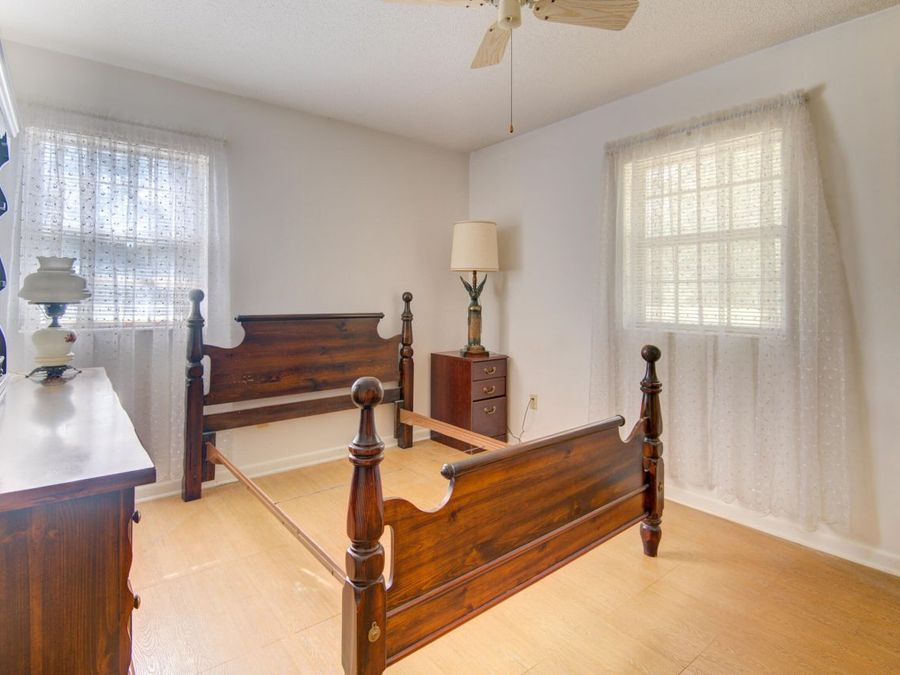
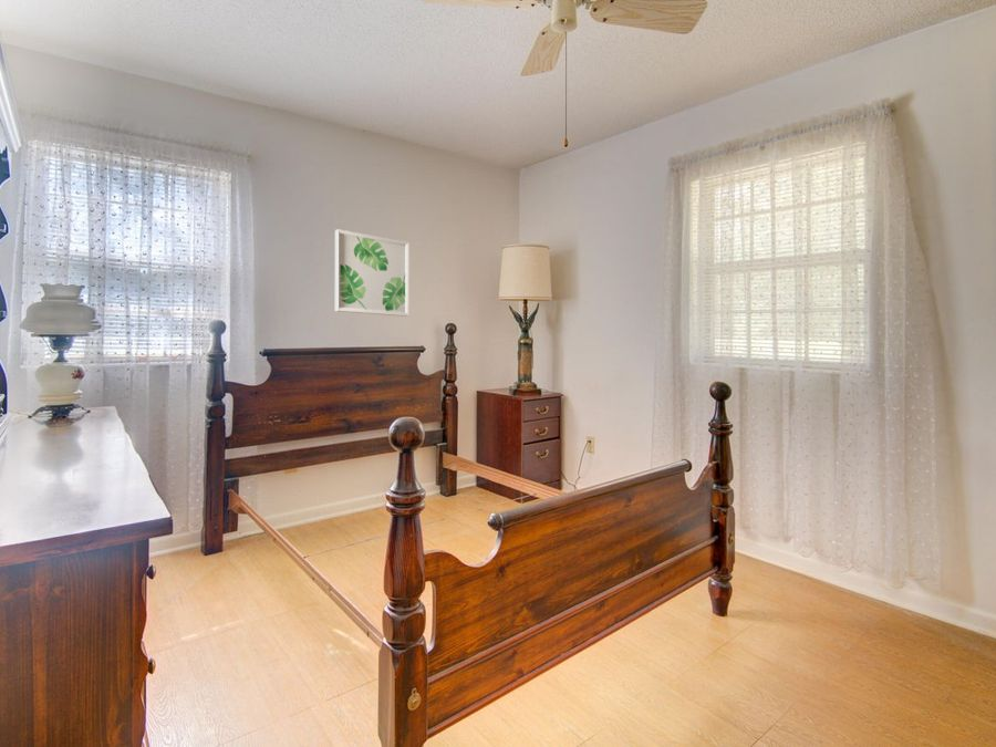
+ wall art (373, 274)
